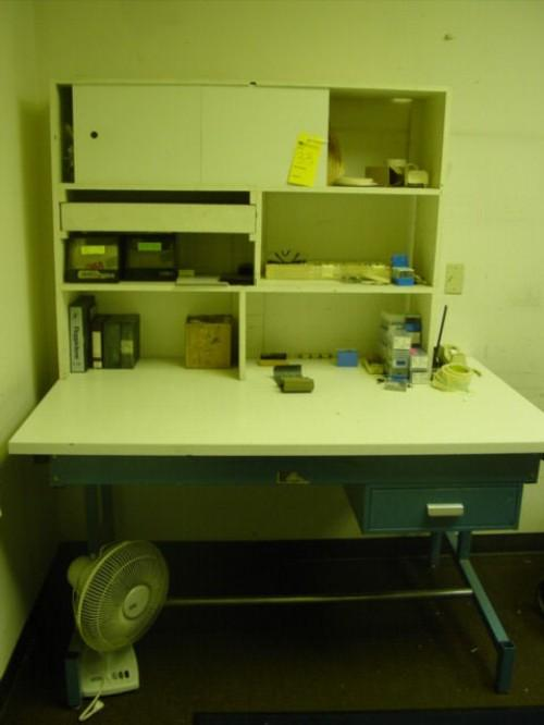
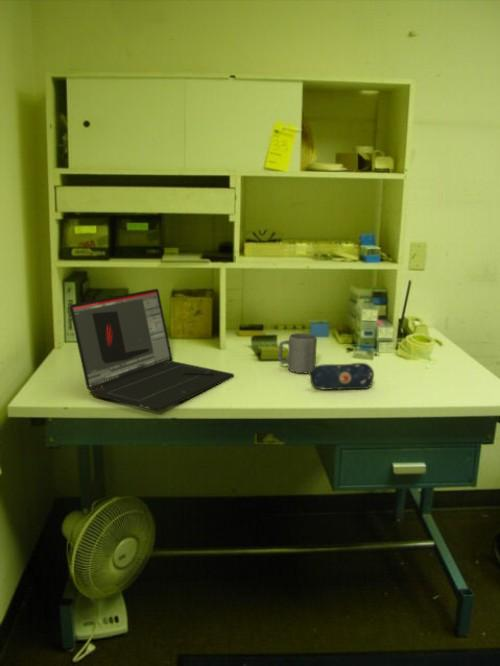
+ laptop (157, 343)
+ pencil case (342, 376)
+ mug (297, 353)
